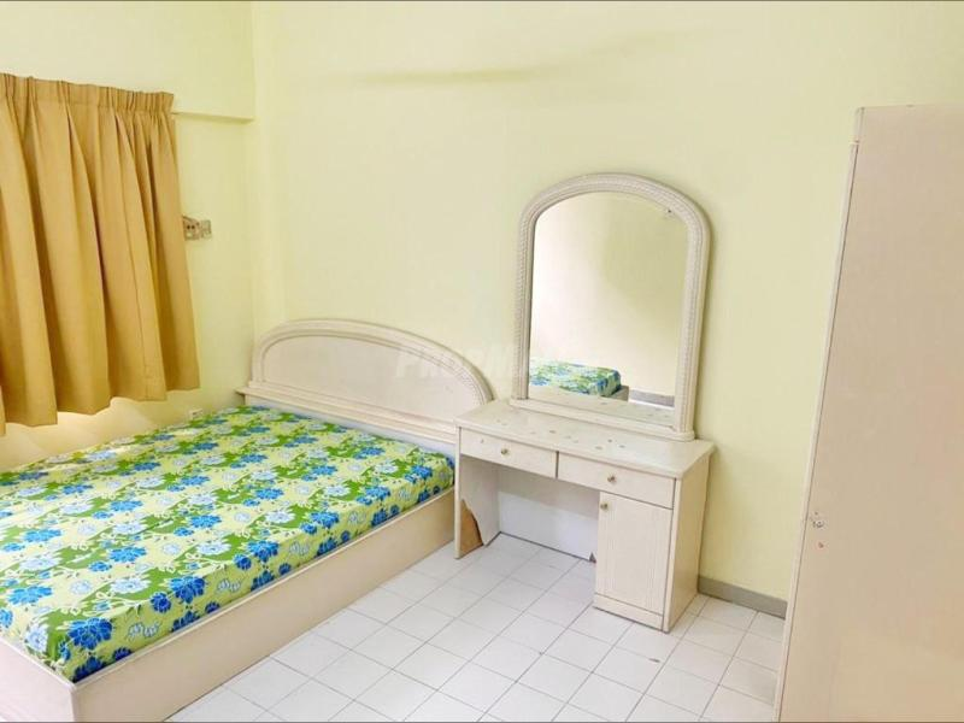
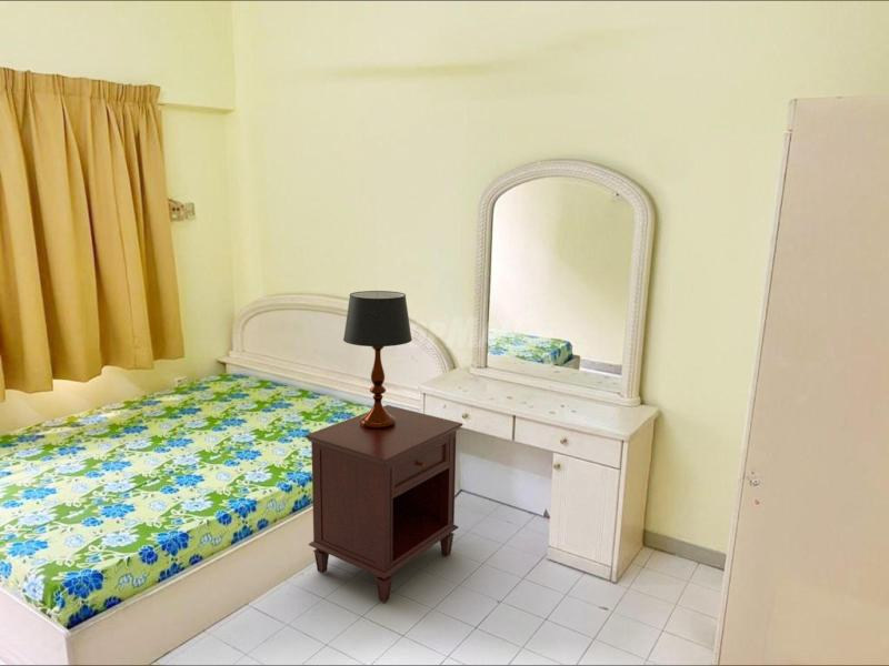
+ table lamp (378, 360)
+ nightstand (386, 496)
